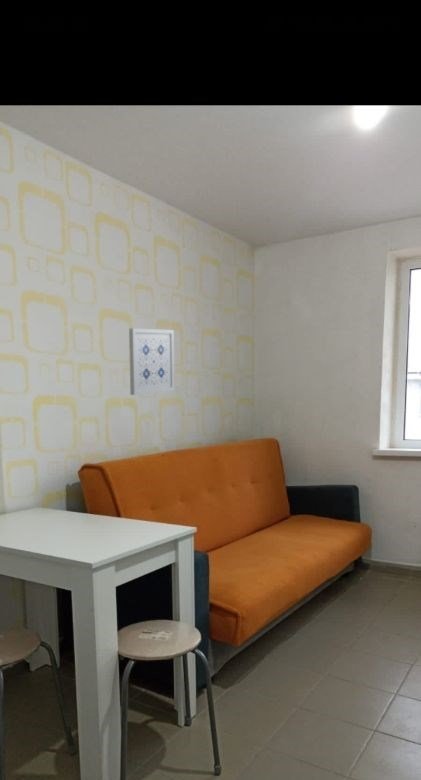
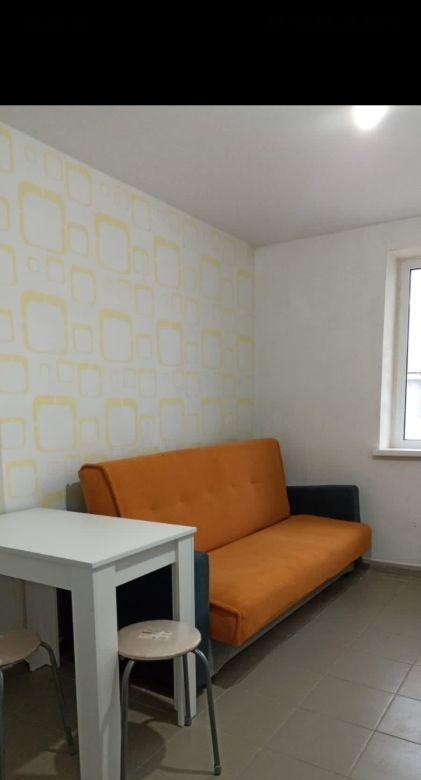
- wall art (153, 361)
